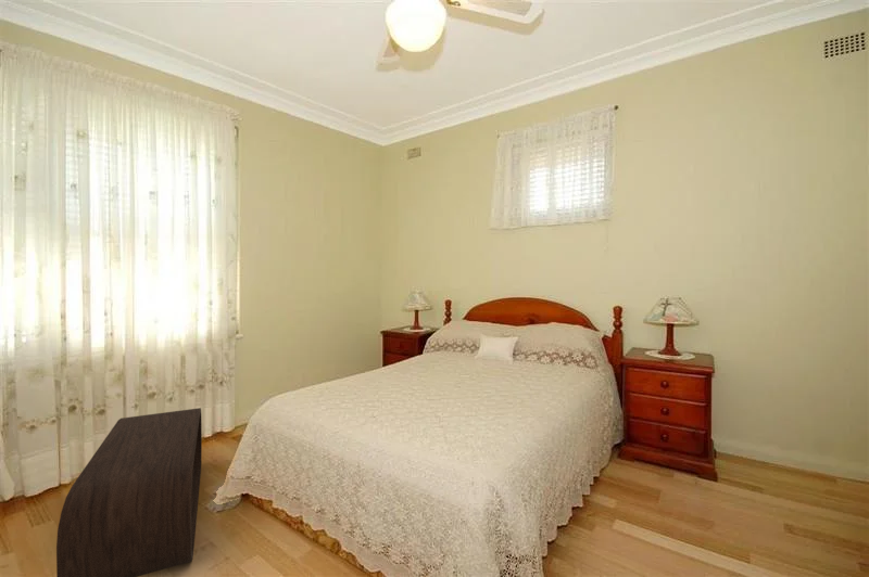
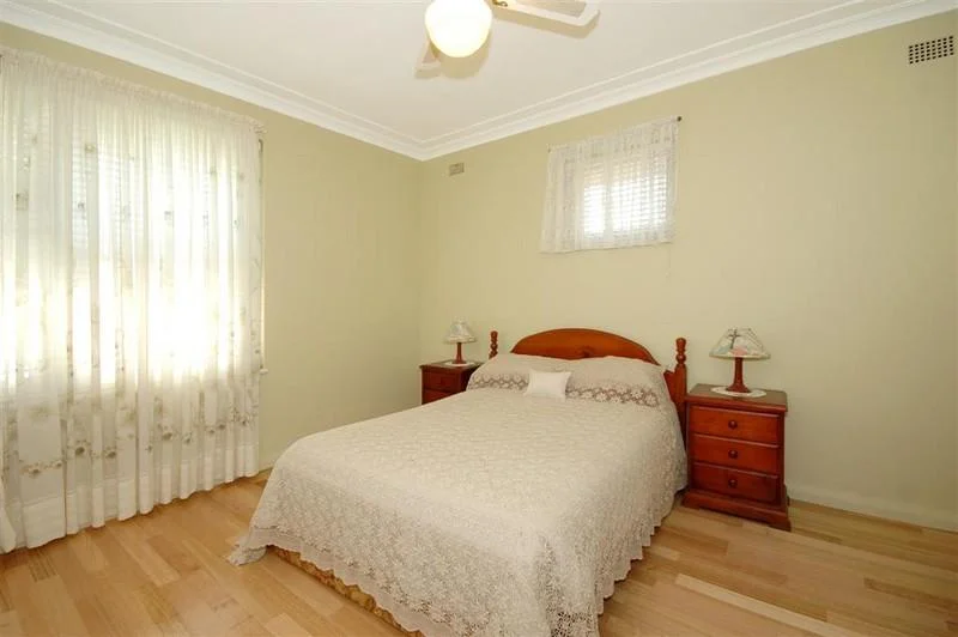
- coffee table (151, 477)
